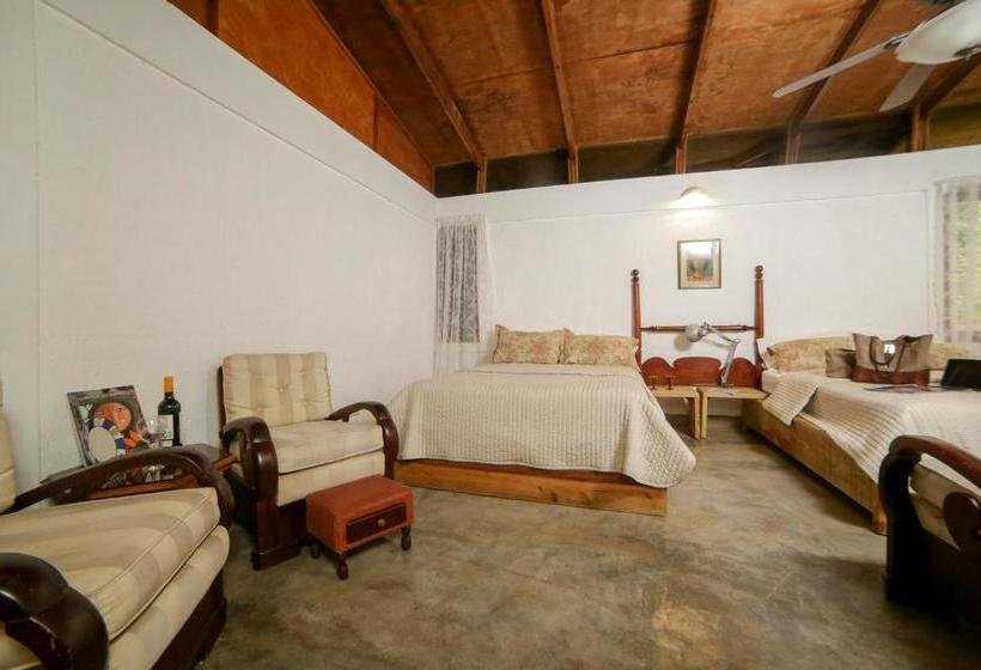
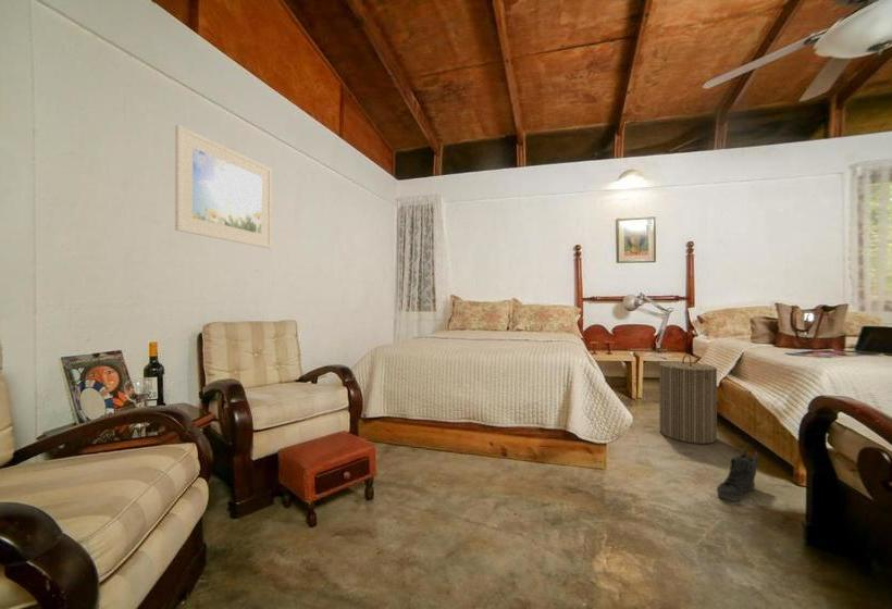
+ laundry hamper (686, 394)
+ sneaker (736, 472)
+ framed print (230, 195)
